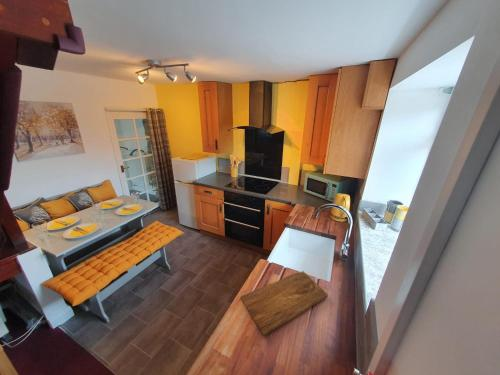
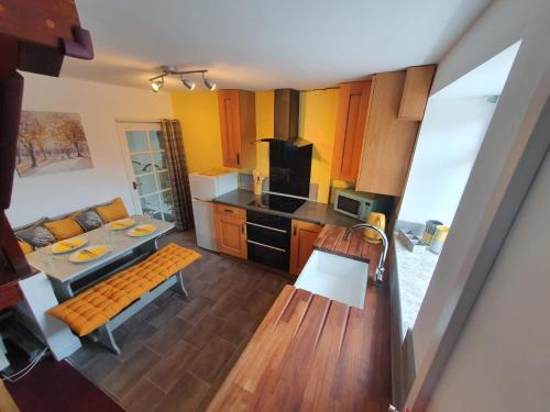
- cutting board (285, 296)
